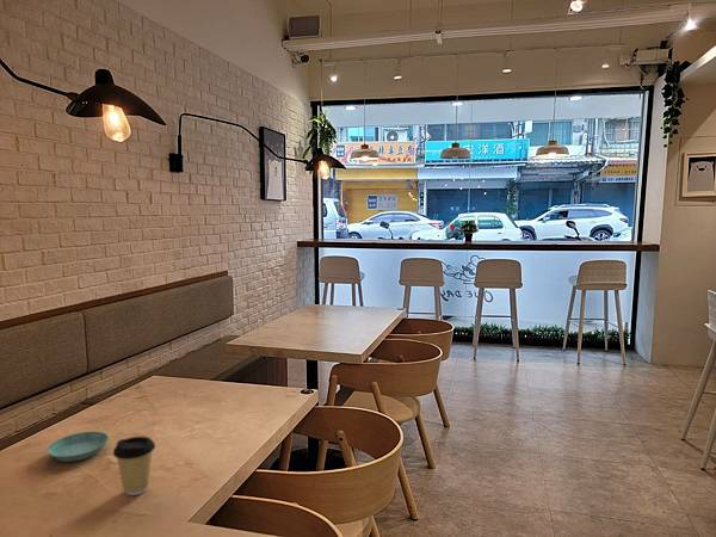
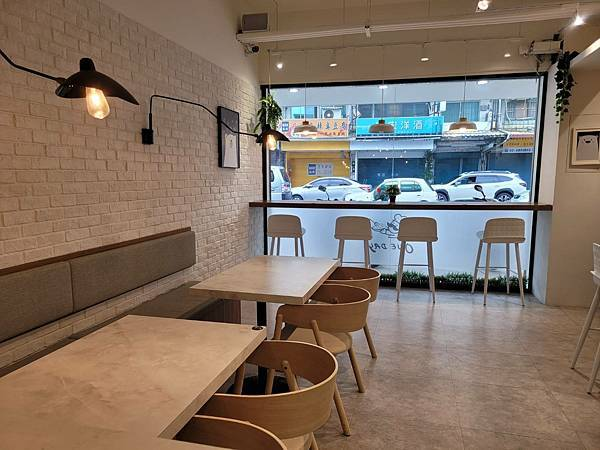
- saucer (79, 448)
- coffee cup (135, 465)
